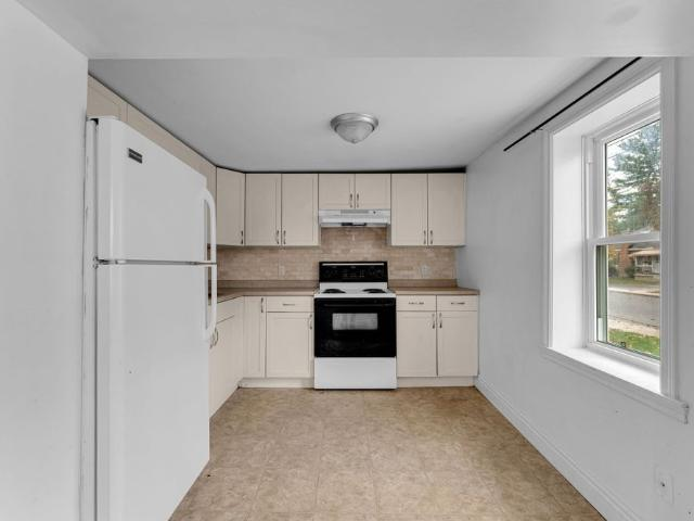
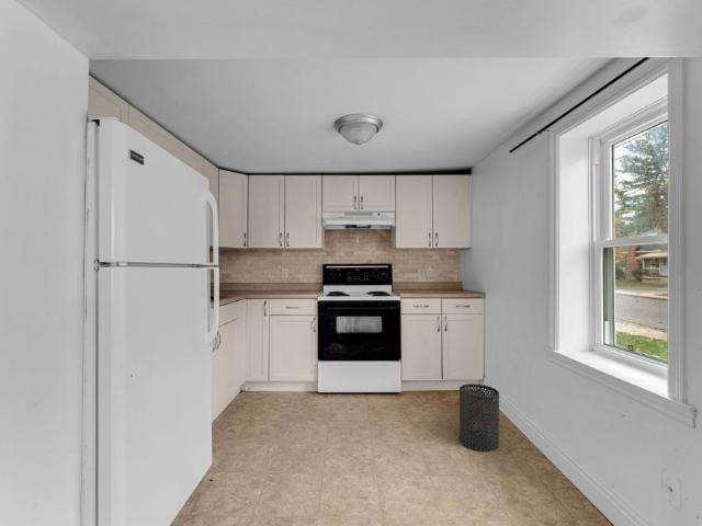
+ trash can (478, 415)
